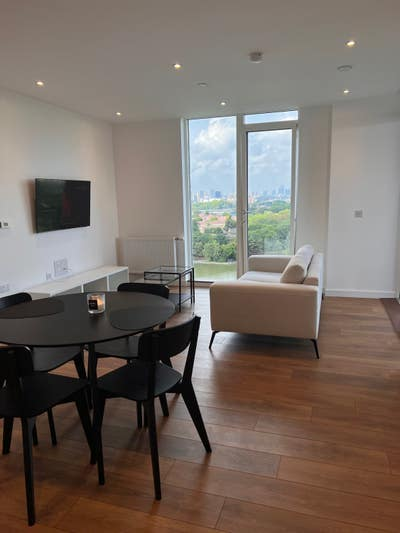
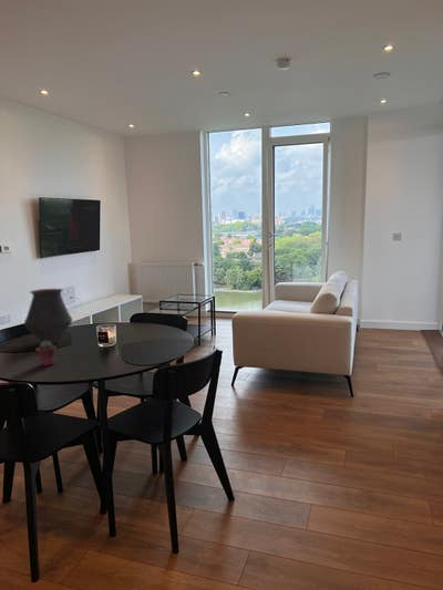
+ potted succulent (45, 352)
+ vase (48, 317)
